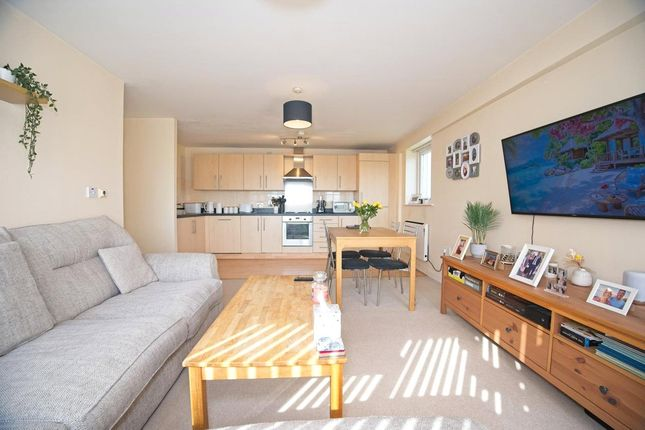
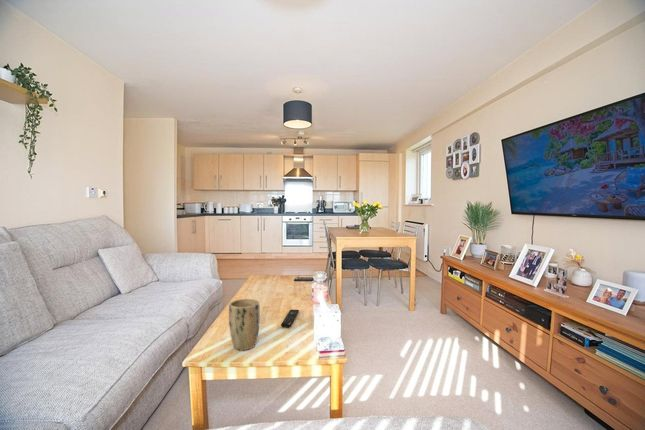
+ remote control (290, 318)
+ plant pot (244, 324)
